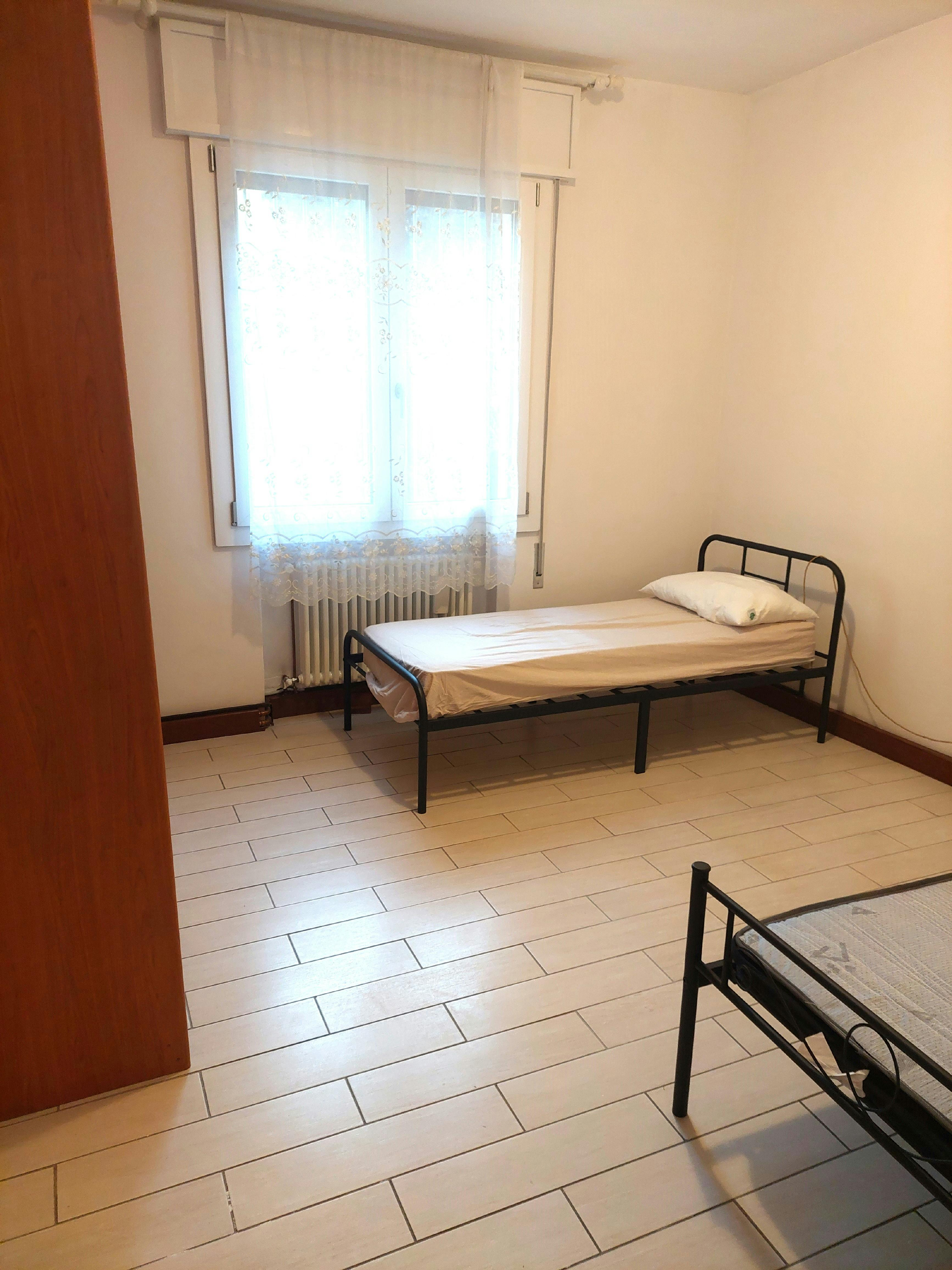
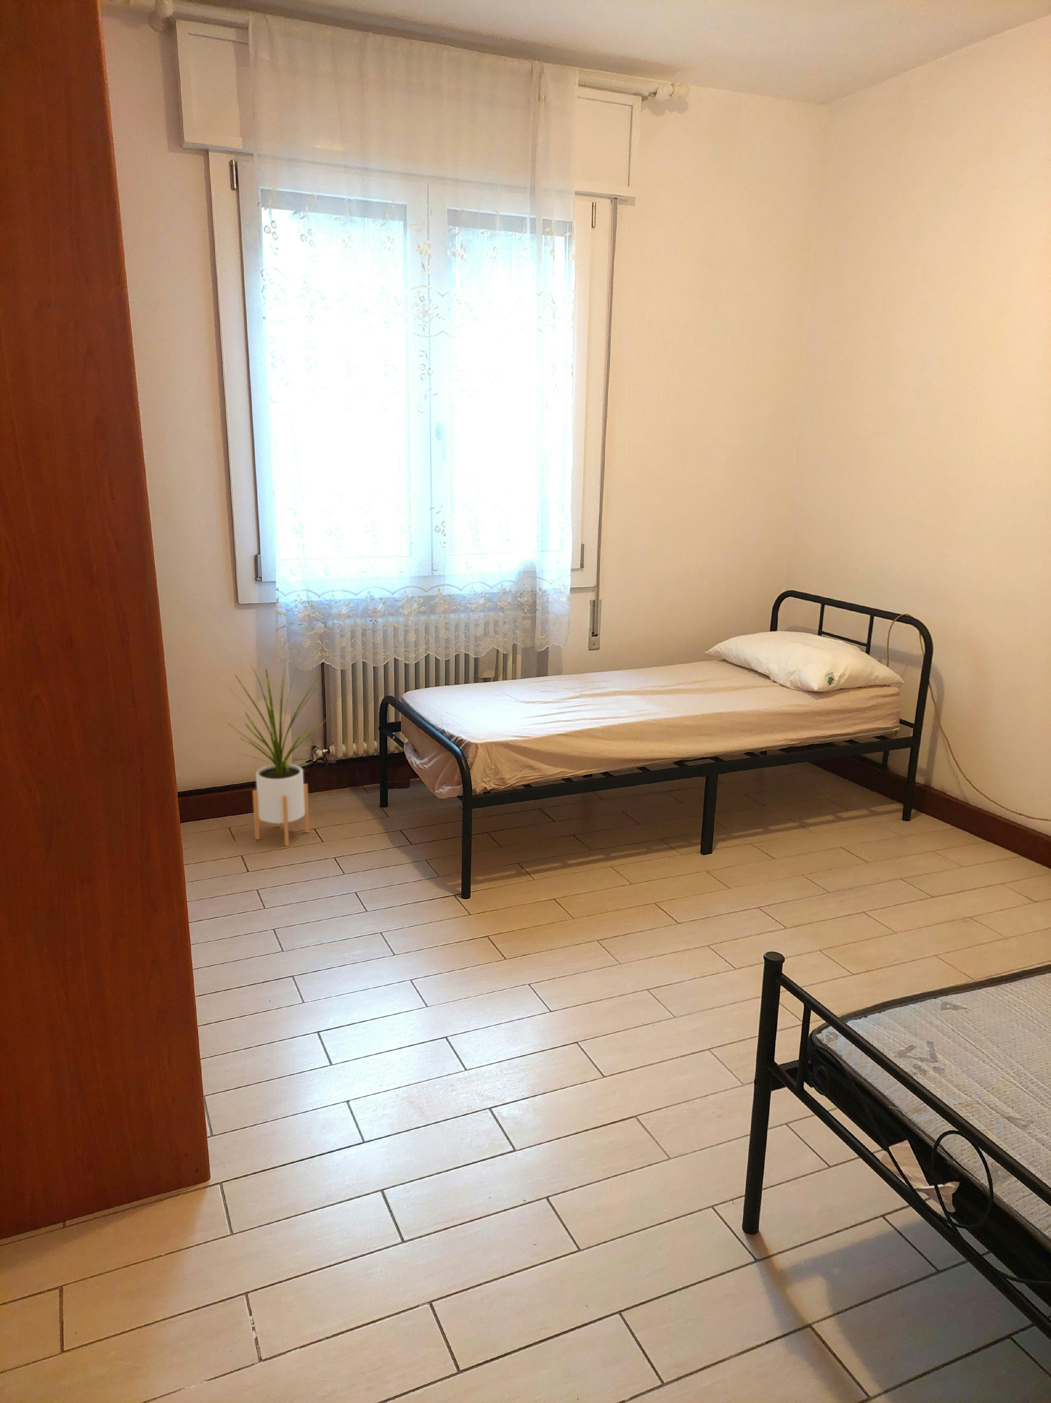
+ house plant (279, 750)
